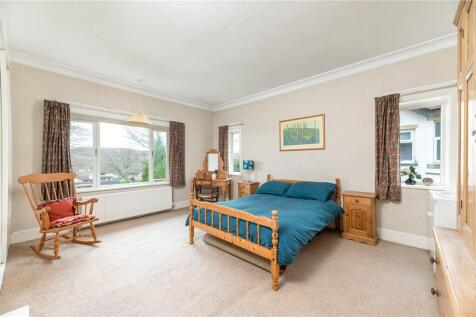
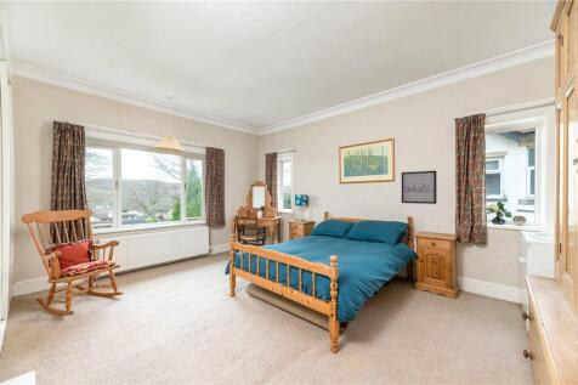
+ wall art (418, 187)
